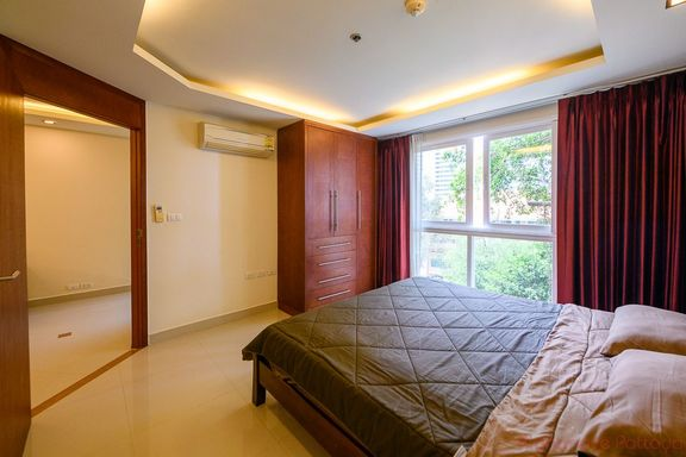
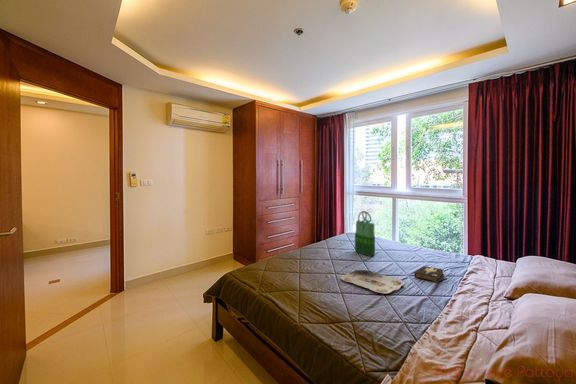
+ tote bag (364, 232)
+ serving tray (371, 280)
+ hardback book (429, 273)
